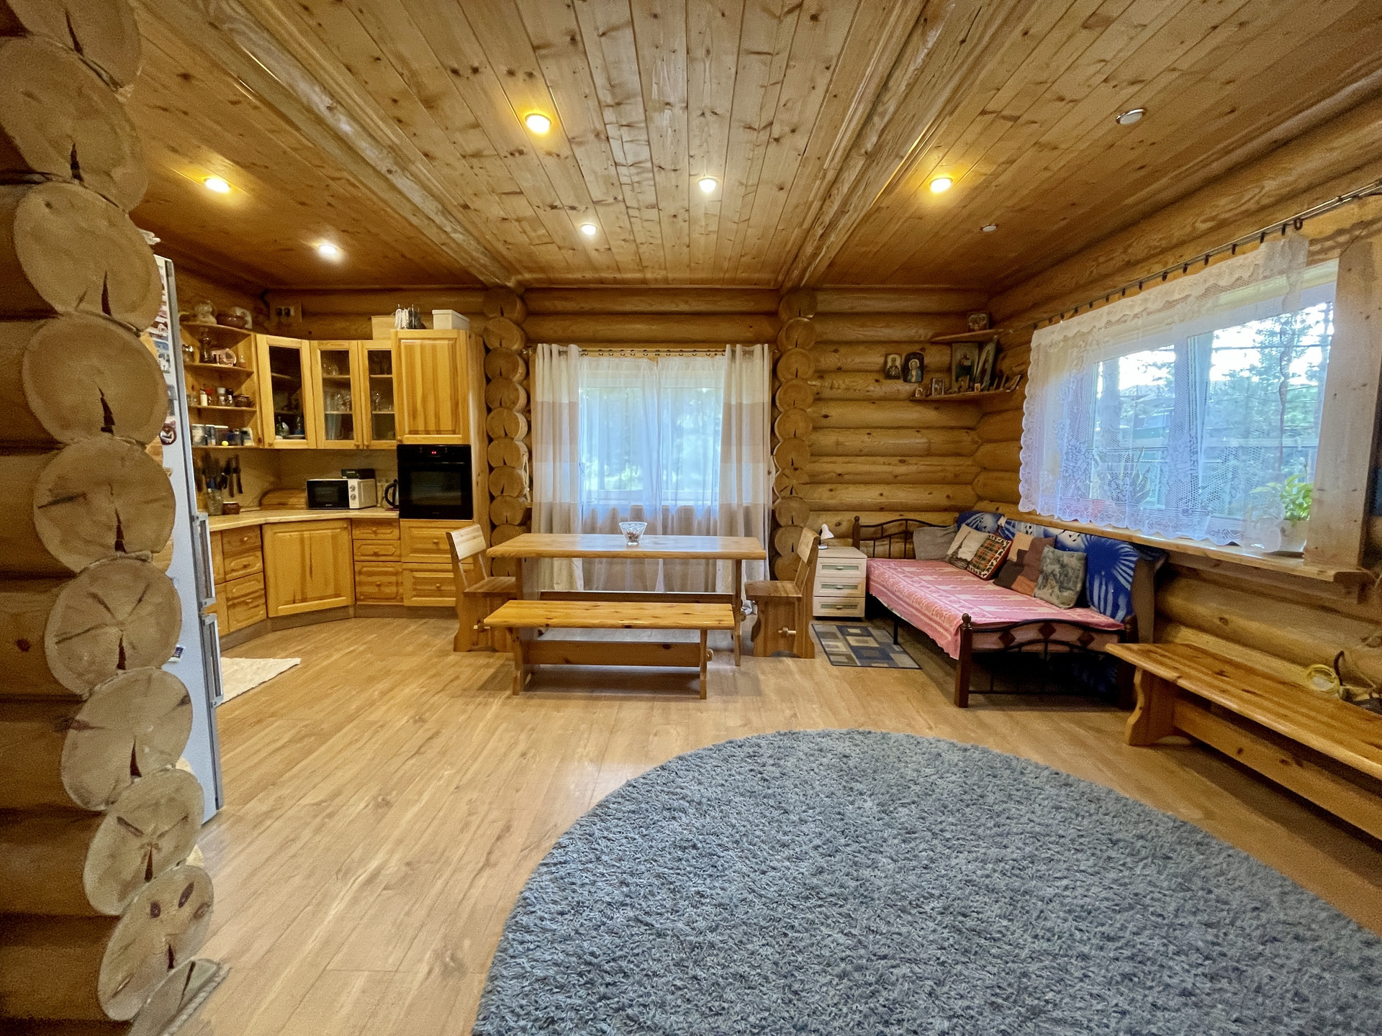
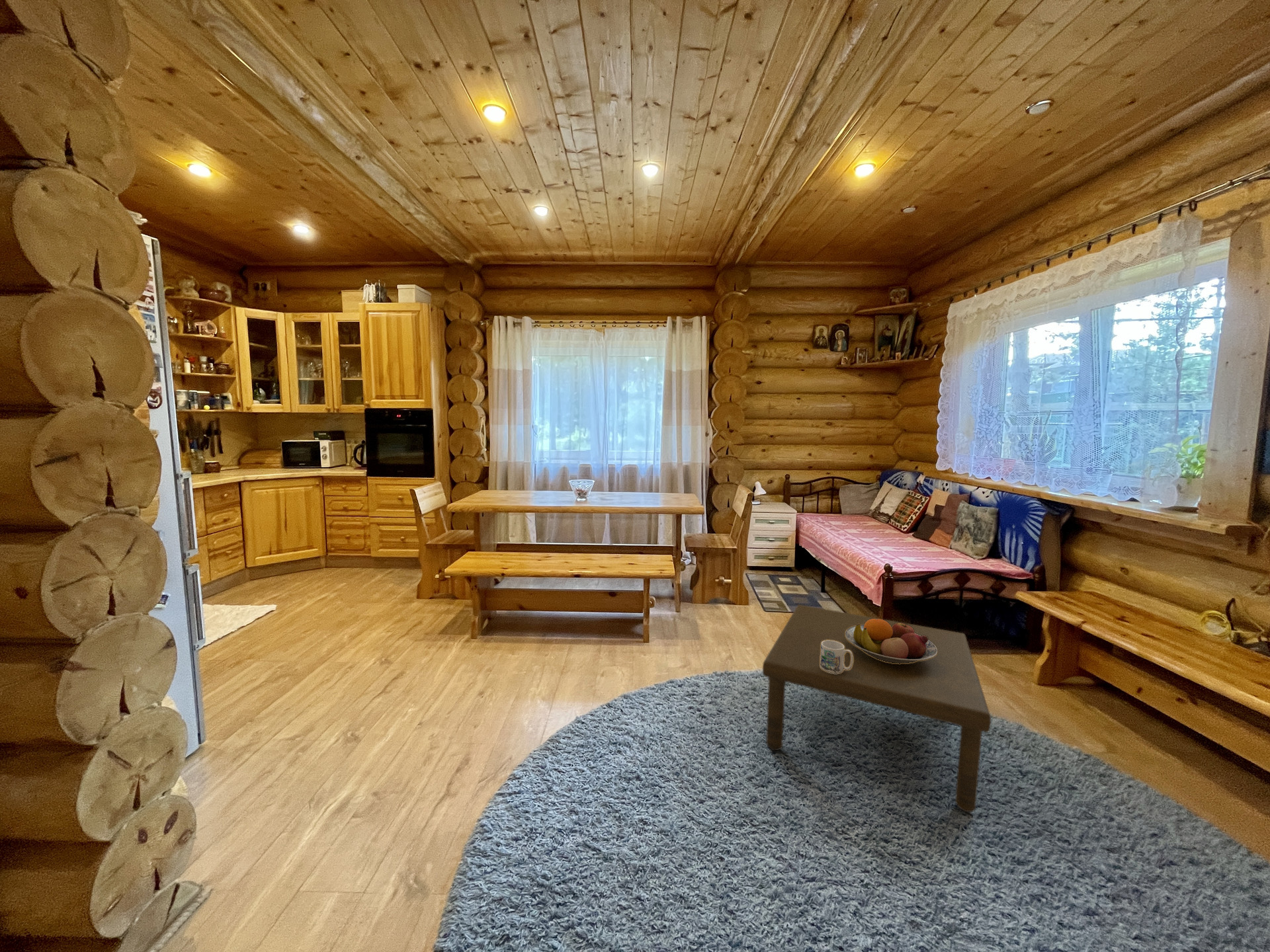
+ coffee table (868, 688)
+ mug (836, 657)
+ fruit bowl (890, 637)
